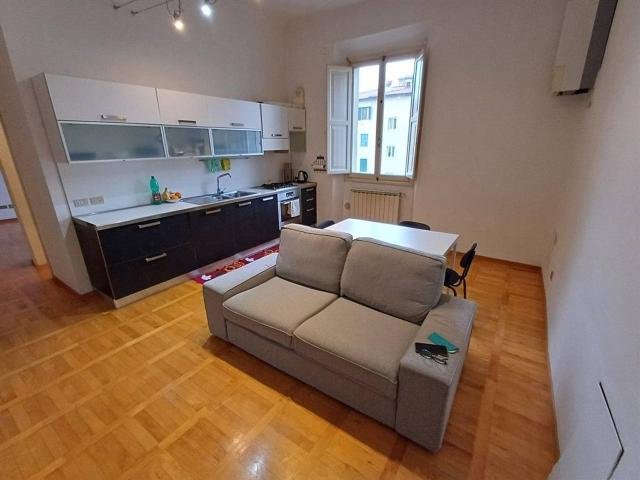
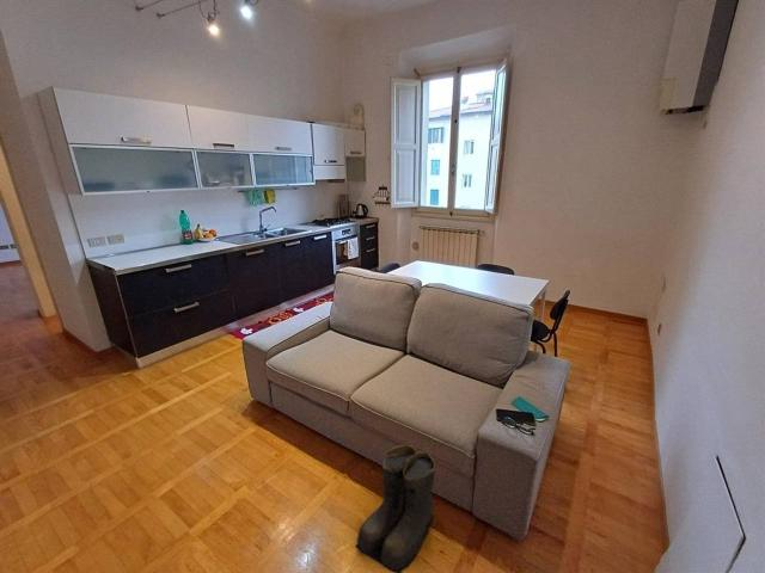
+ boots (397, 501)
